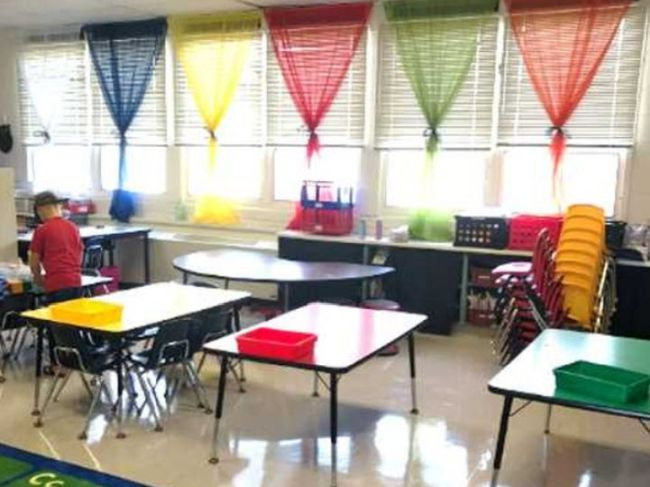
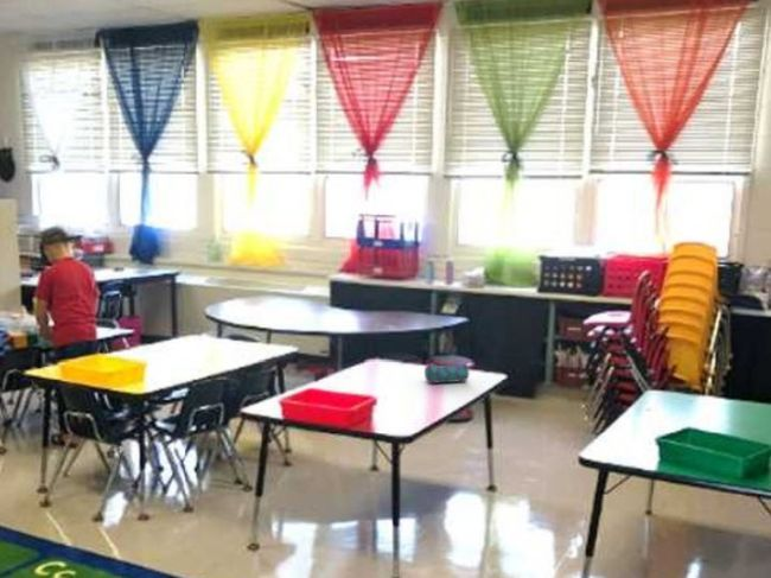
+ pencil case (446, 371)
